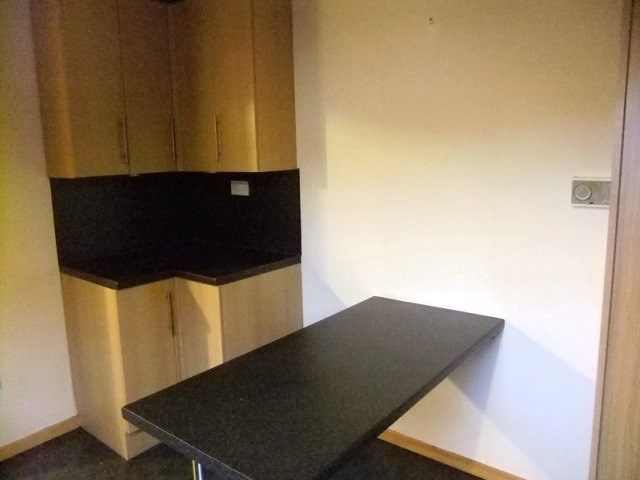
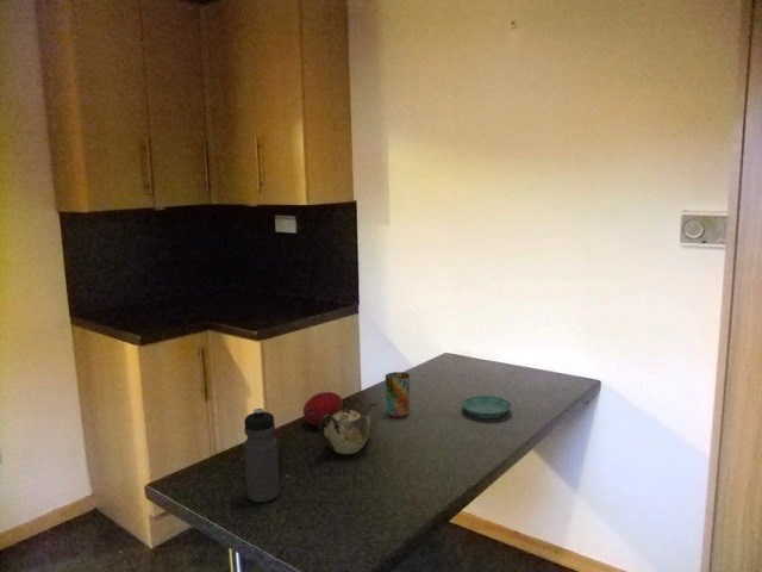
+ cup (398, 394)
+ teapot (349, 424)
+ water bottle (261, 453)
+ saucer (486, 408)
+ fruit (323, 408)
